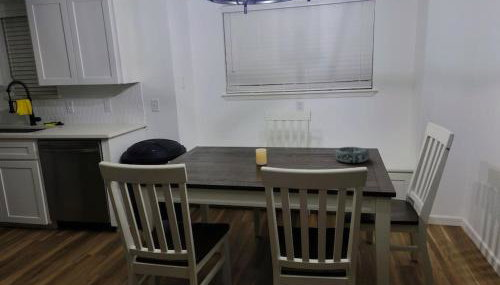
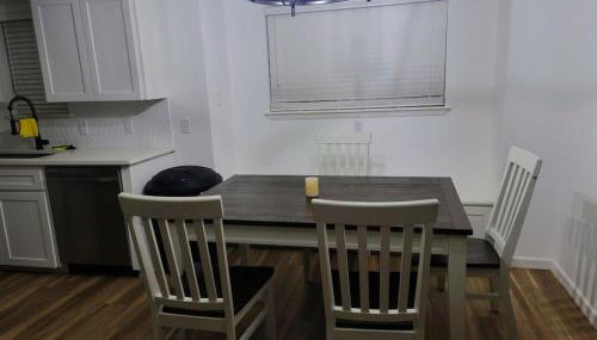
- decorative bowl (351, 154)
